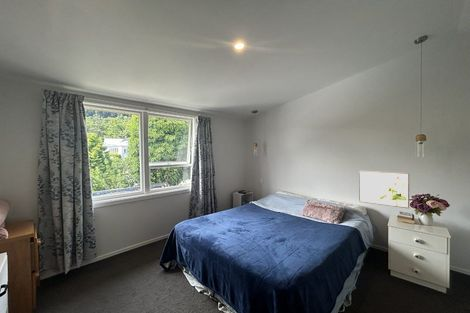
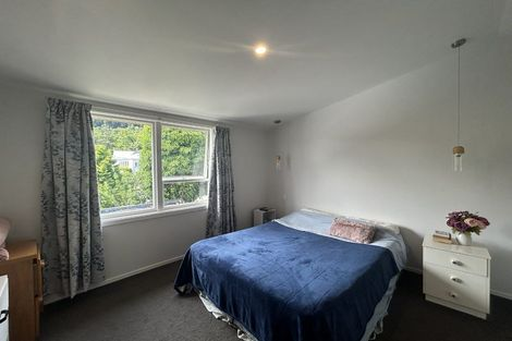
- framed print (382, 188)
